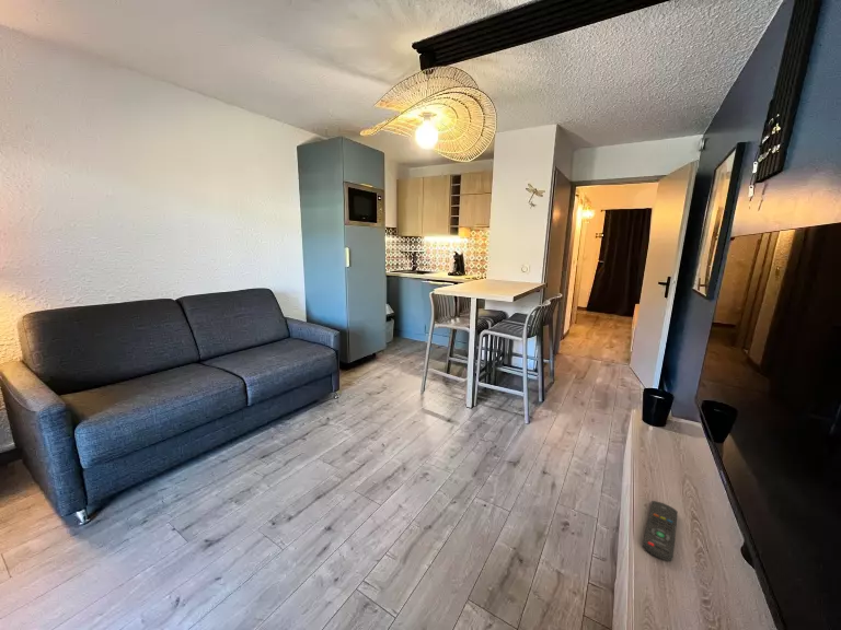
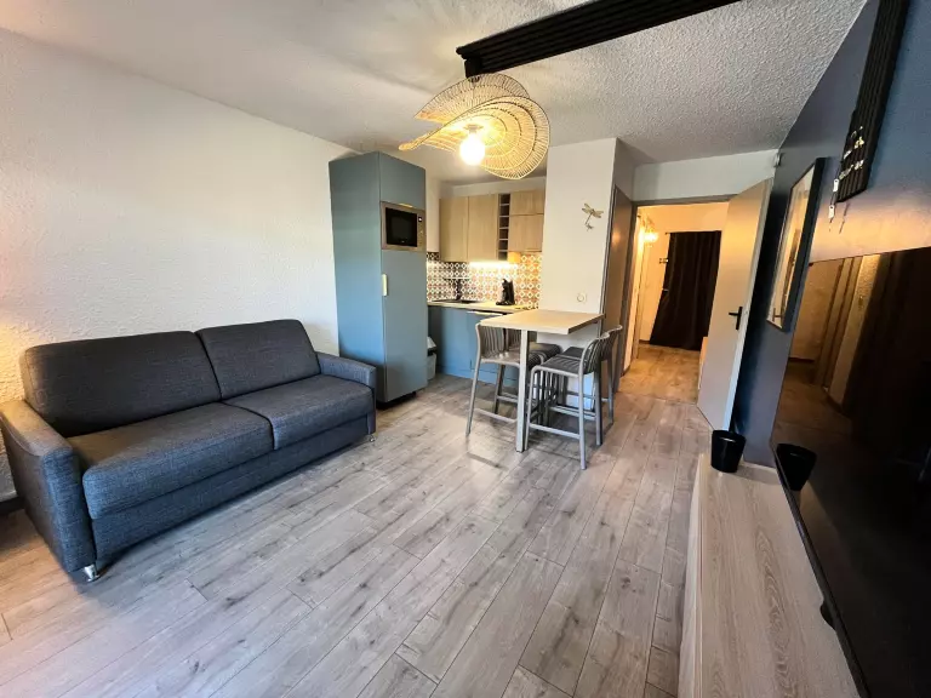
- remote control (660, 527)
